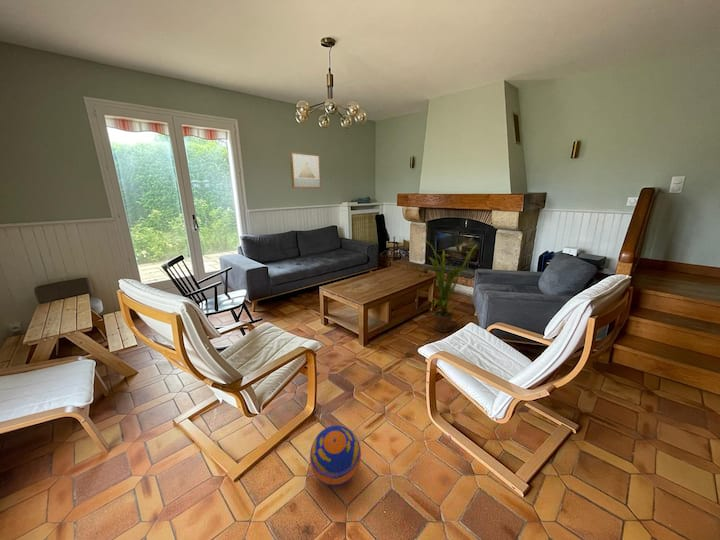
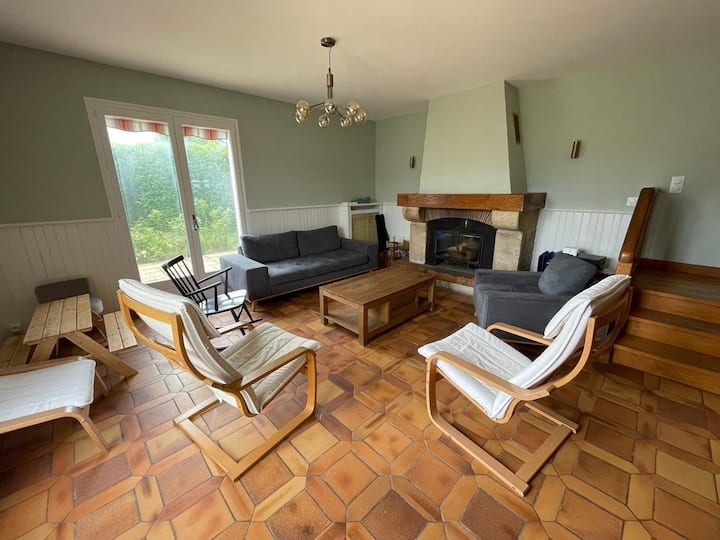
- house plant (440, 287)
- wall art (306, 171)
- ball (335, 454)
